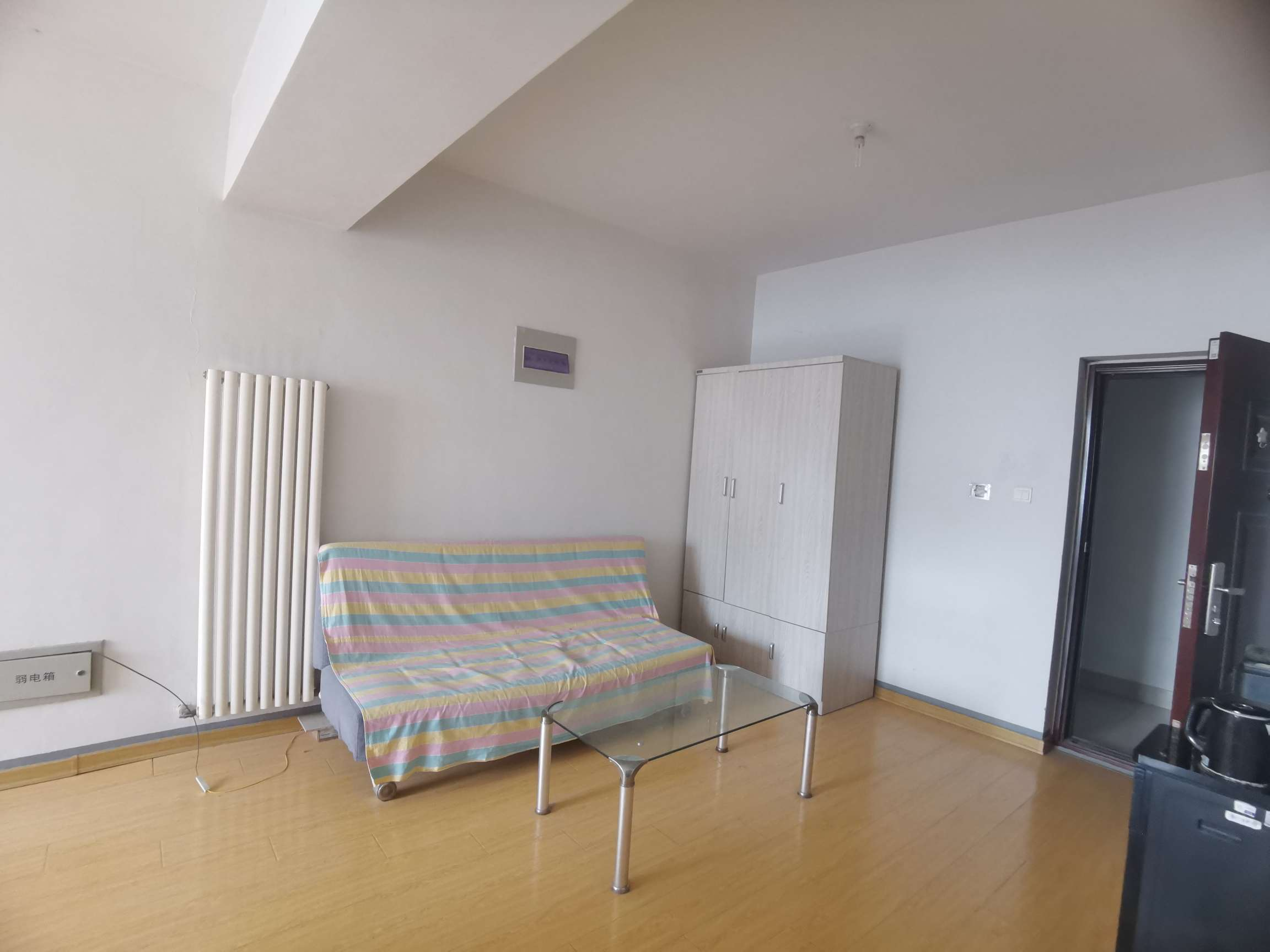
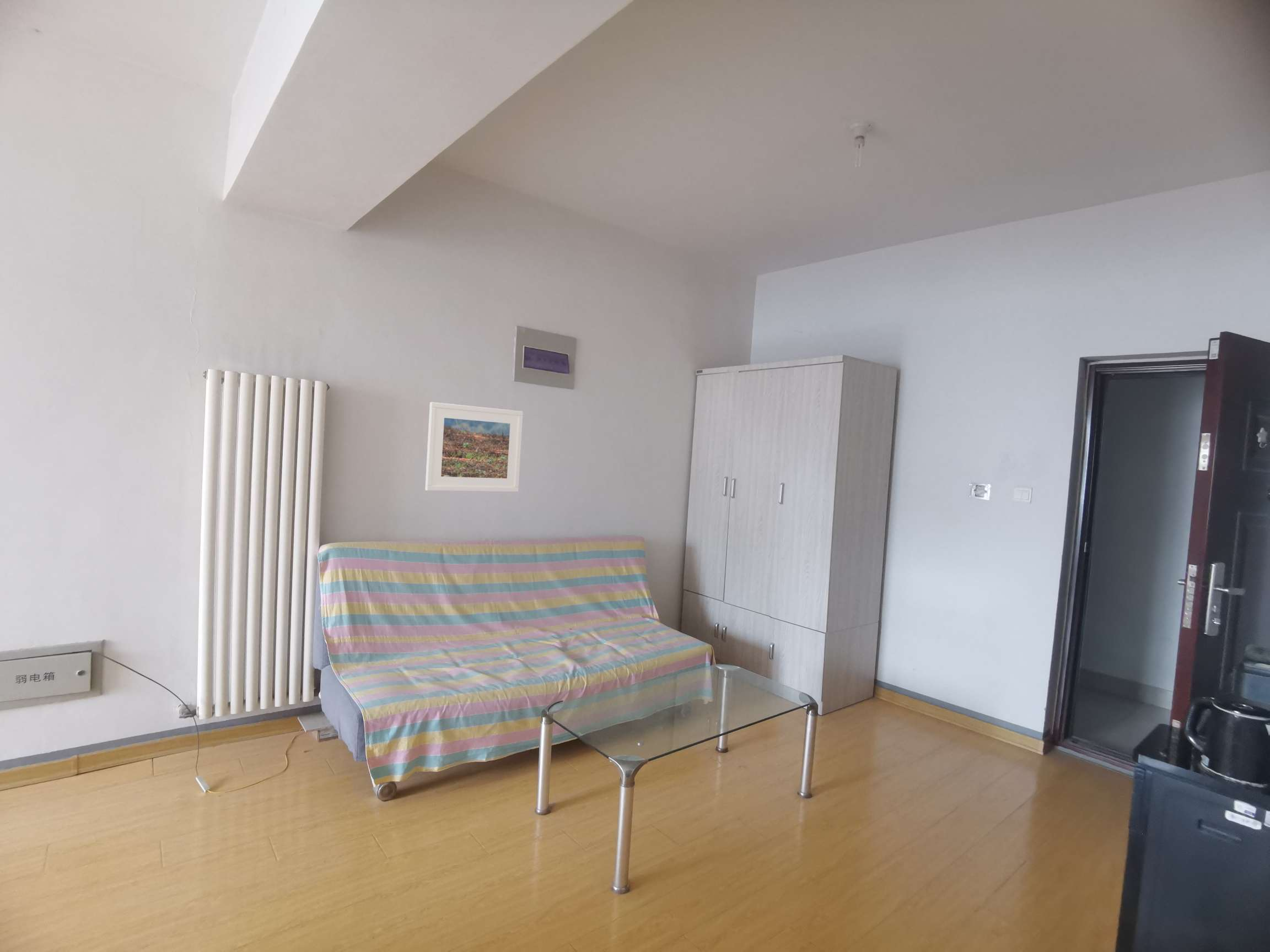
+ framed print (476, 449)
